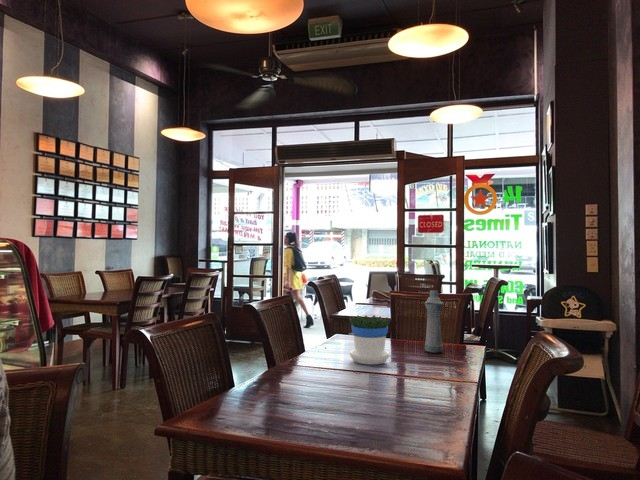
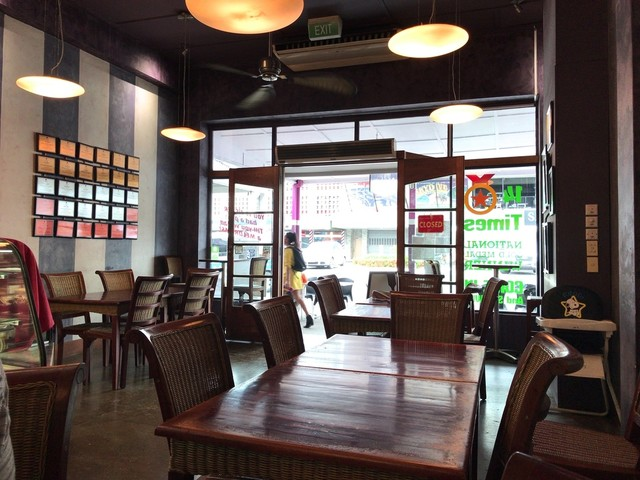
- flowerpot (369, 339)
- bottle (433, 320)
